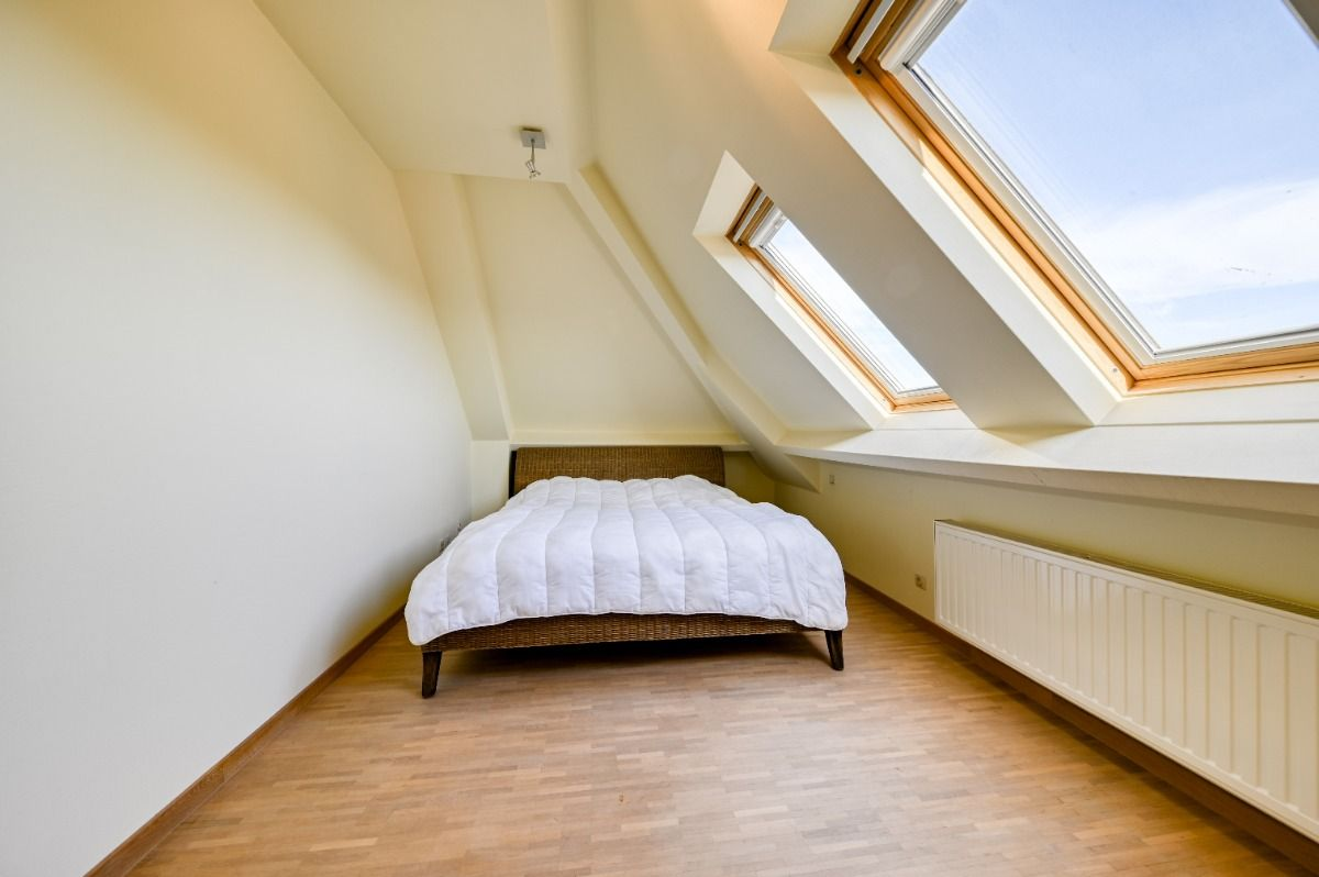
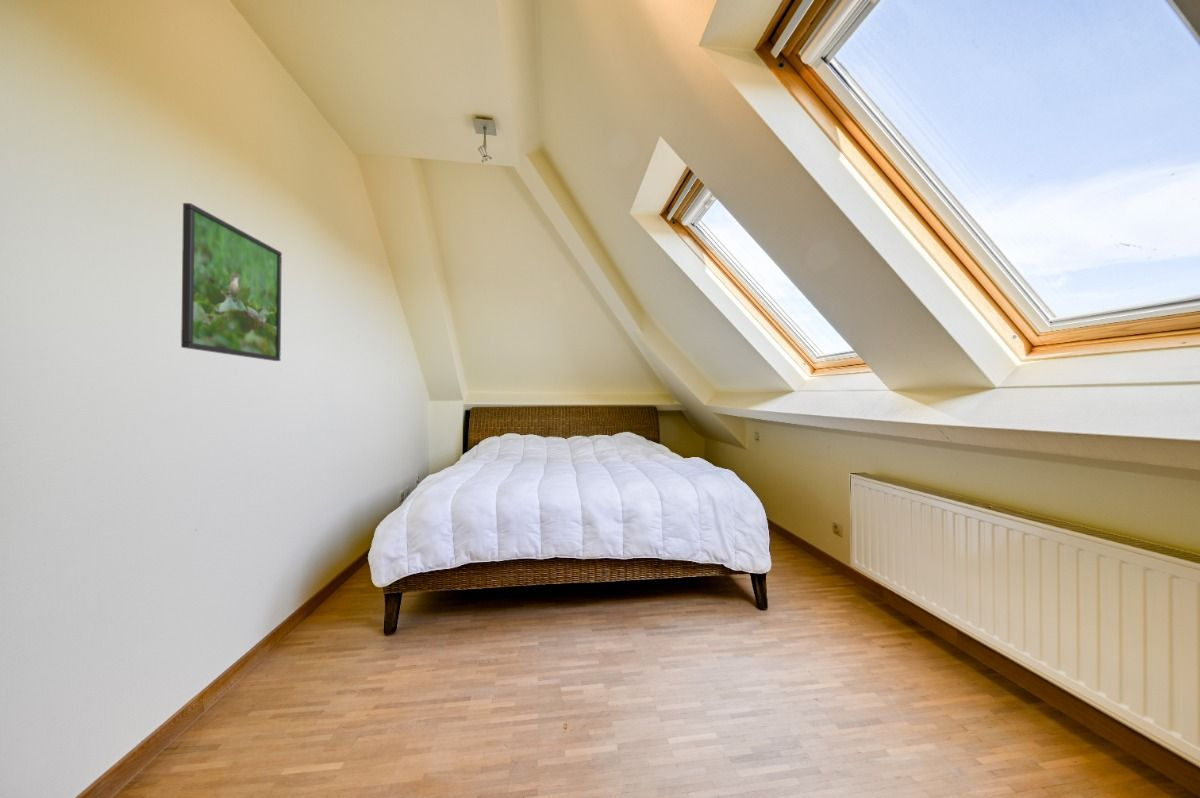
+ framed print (238, 293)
